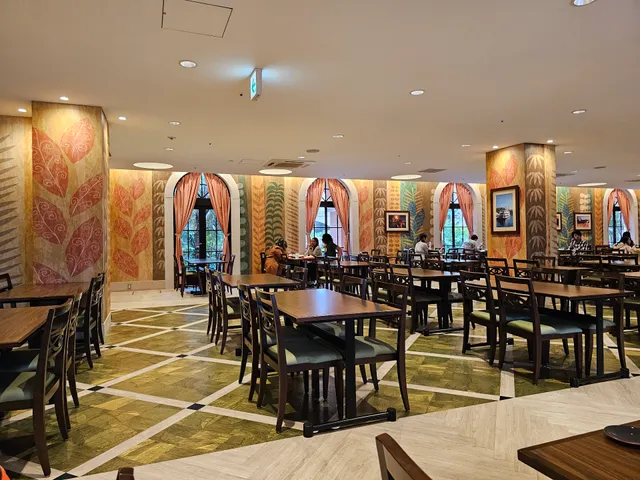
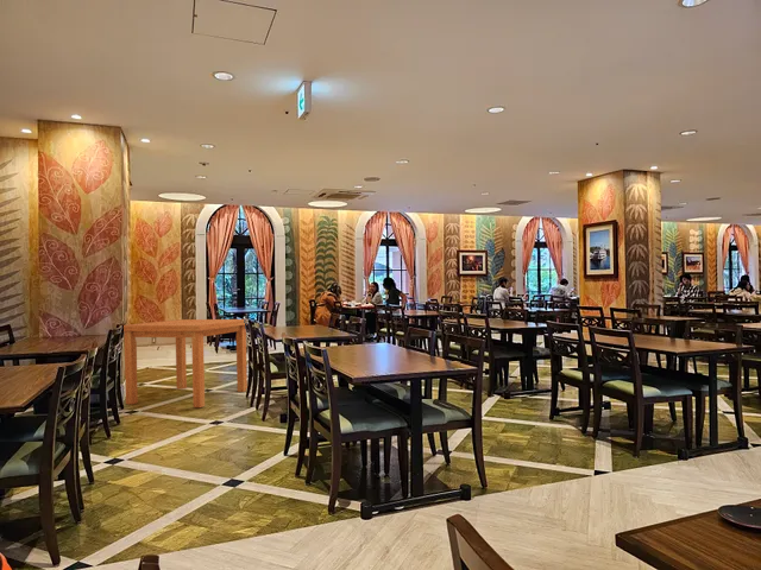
+ dining table (184, 359)
